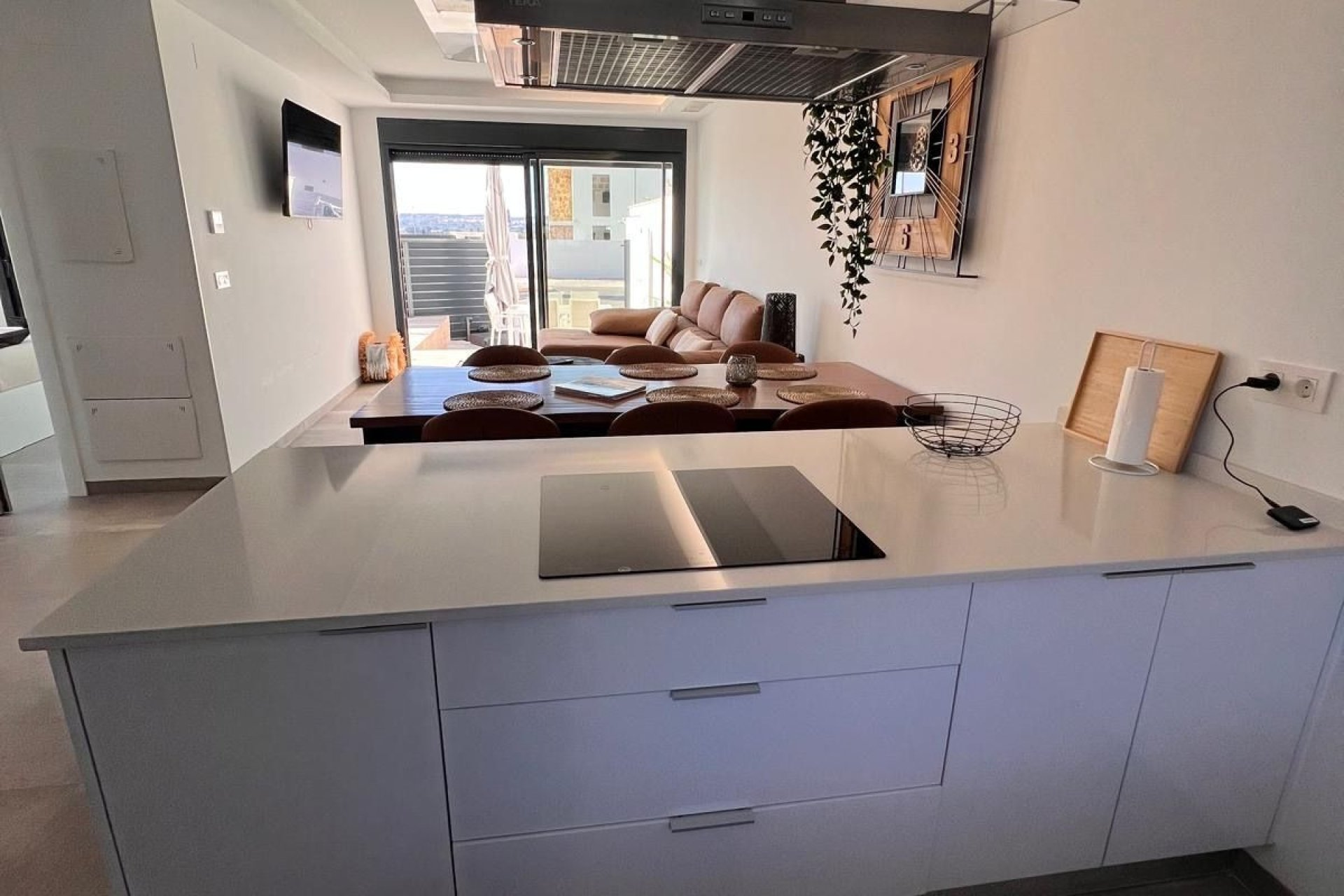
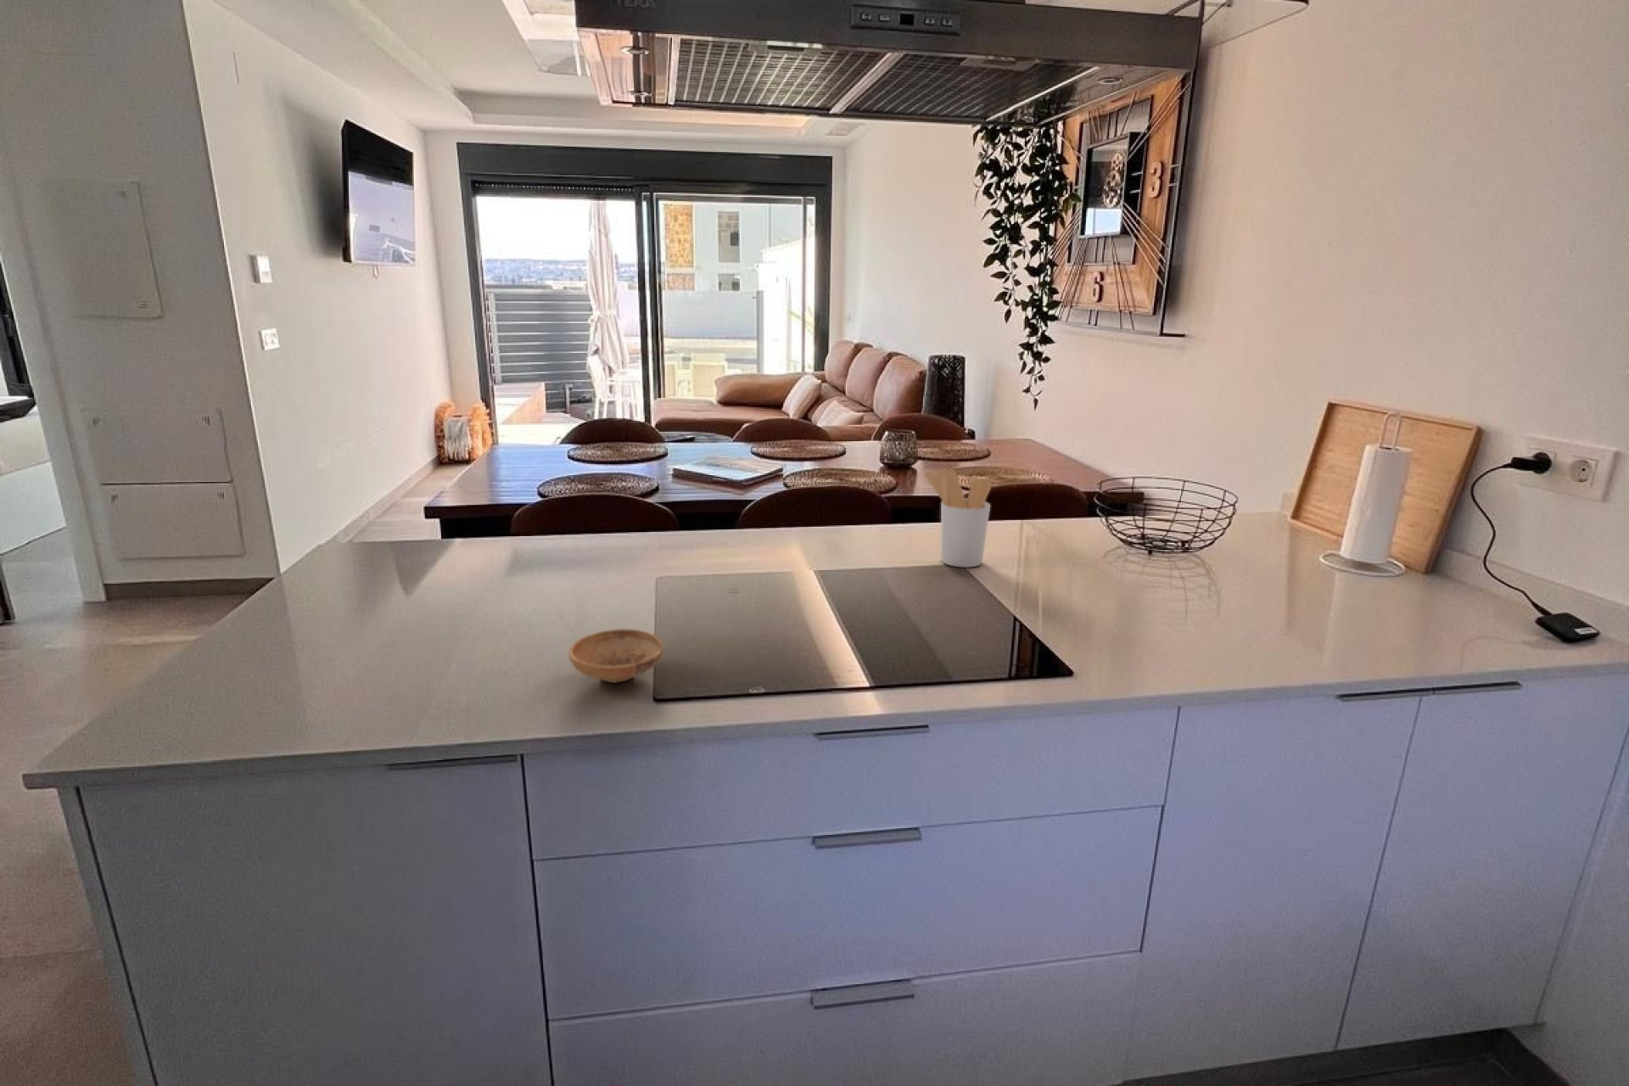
+ utensil holder (955, 515)
+ bowl (617, 661)
